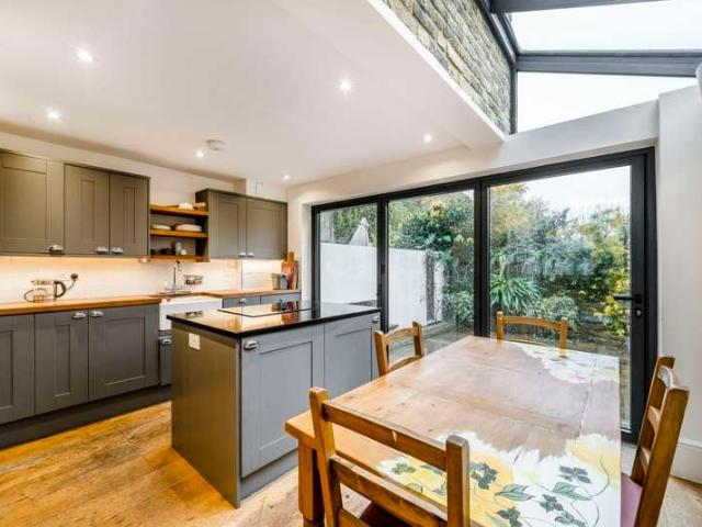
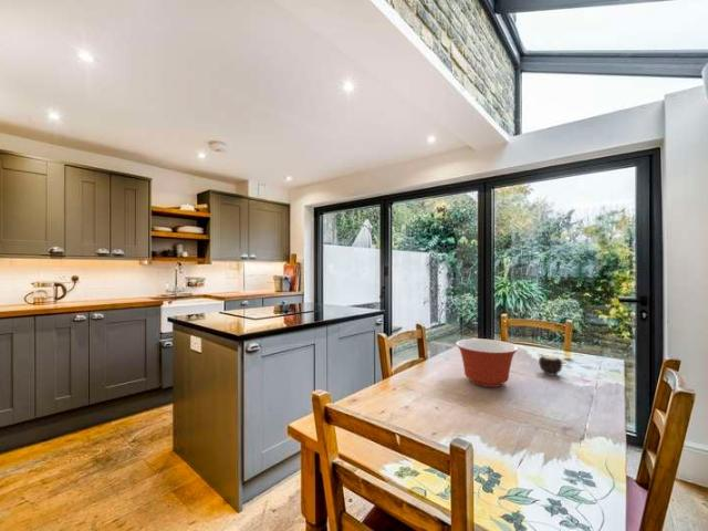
+ candle (550, 363)
+ mixing bowl (486, 363)
